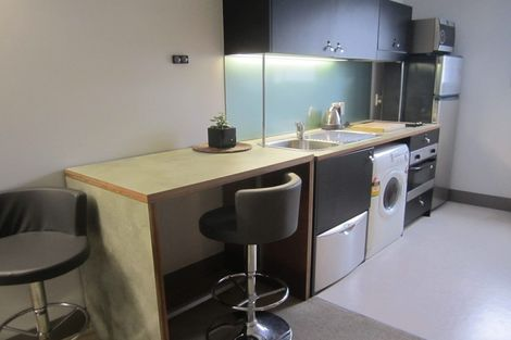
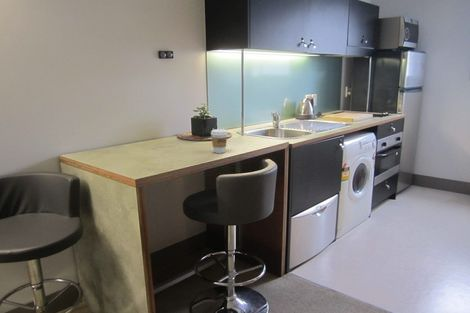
+ coffee cup (219, 140)
